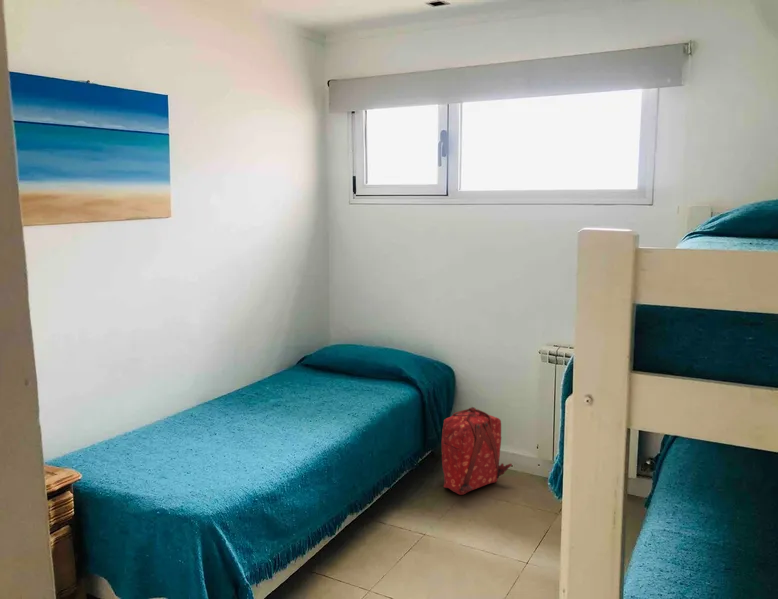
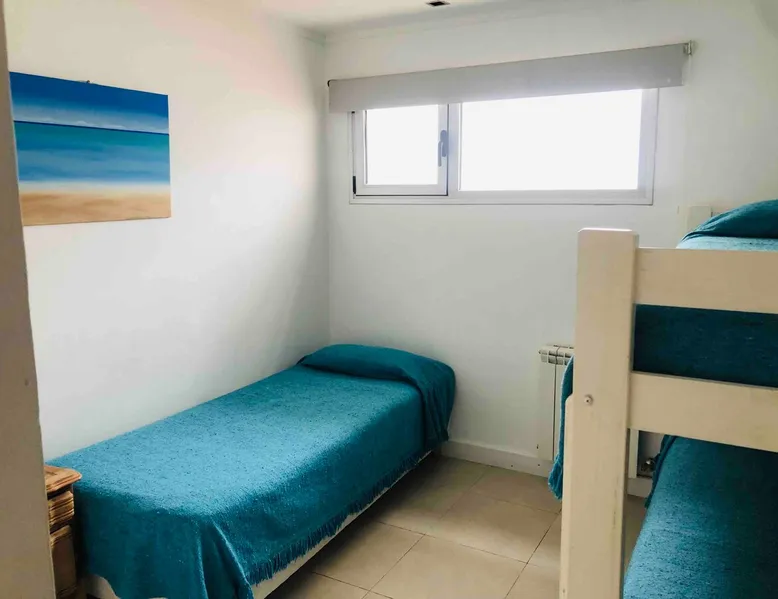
- backpack (476, 448)
